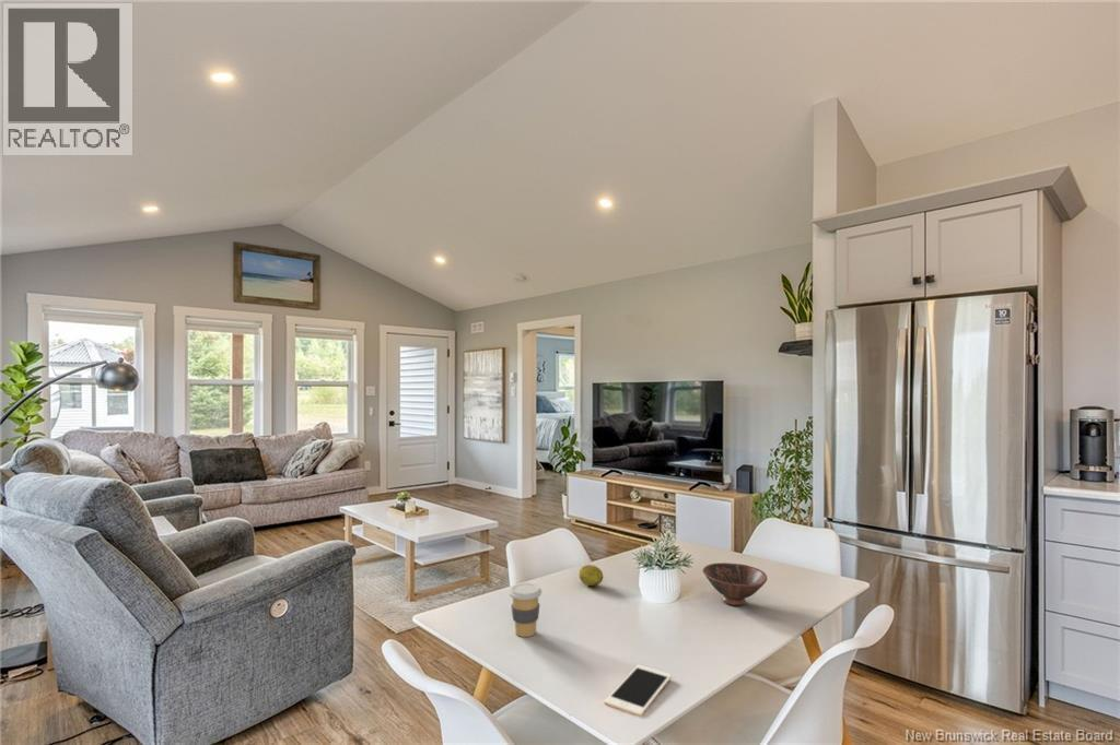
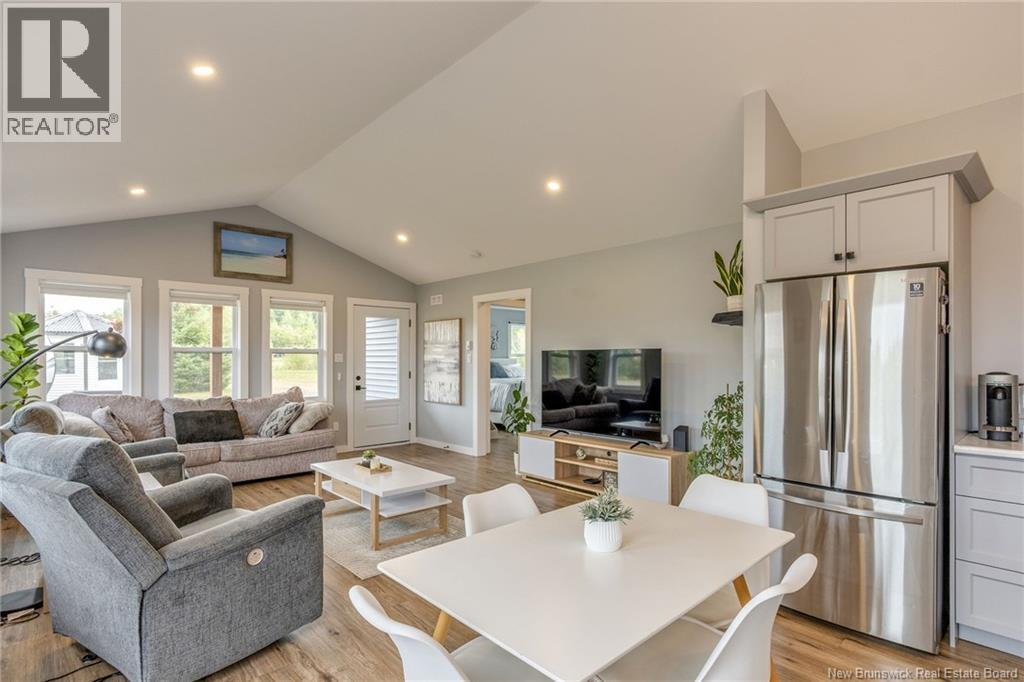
- fruit (590, 575)
- coffee cup (525, 610)
- cell phone (639, 688)
- bowl (734, 587)
